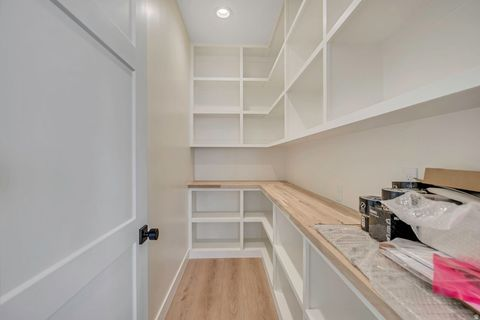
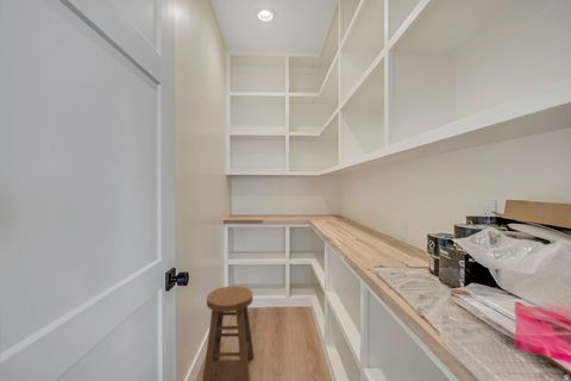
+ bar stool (230, 333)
